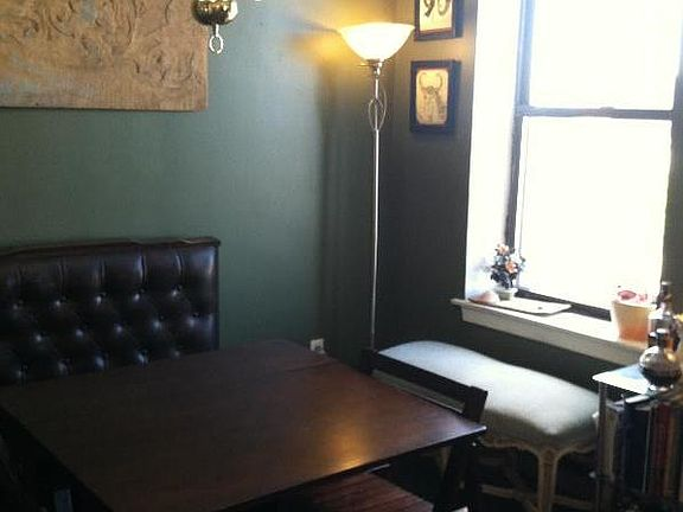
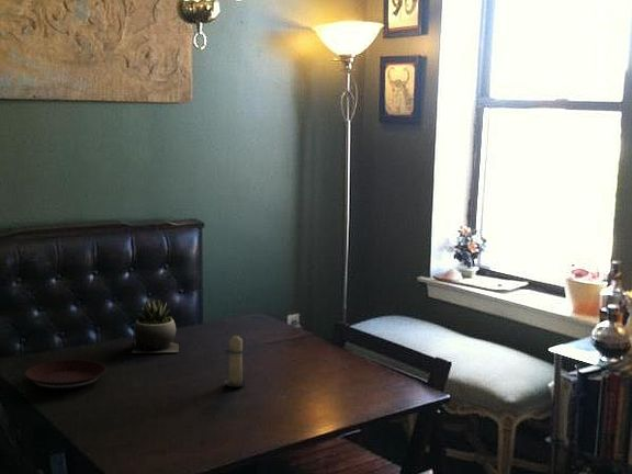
+ plate (66, 375)
+ succulent plant (156, 323)
+ candle (235, 358)
